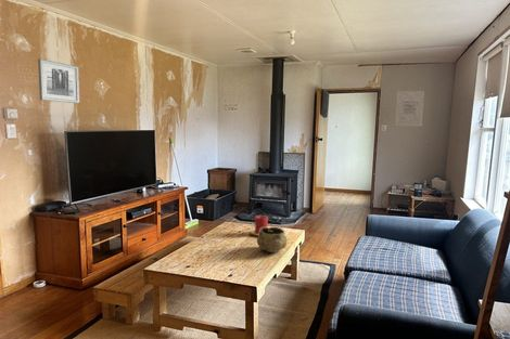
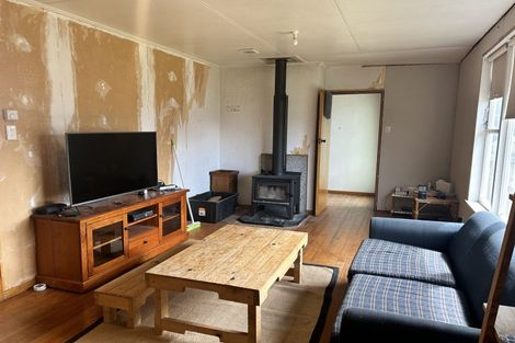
- candle (260, 225)
- wall art (409, 108)
- wall art (60, 82)
- decorative bowl (271, 239)
